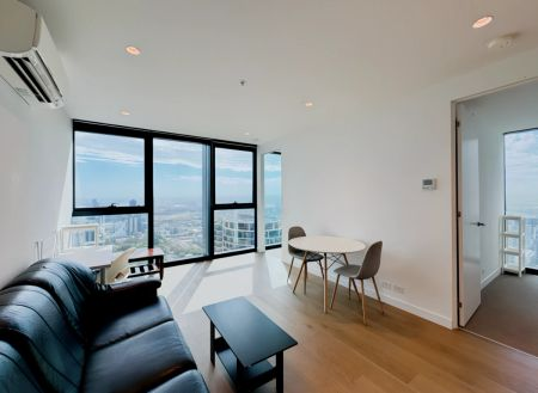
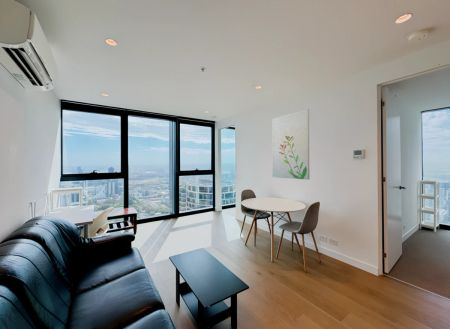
+ wall art (289, 146)
